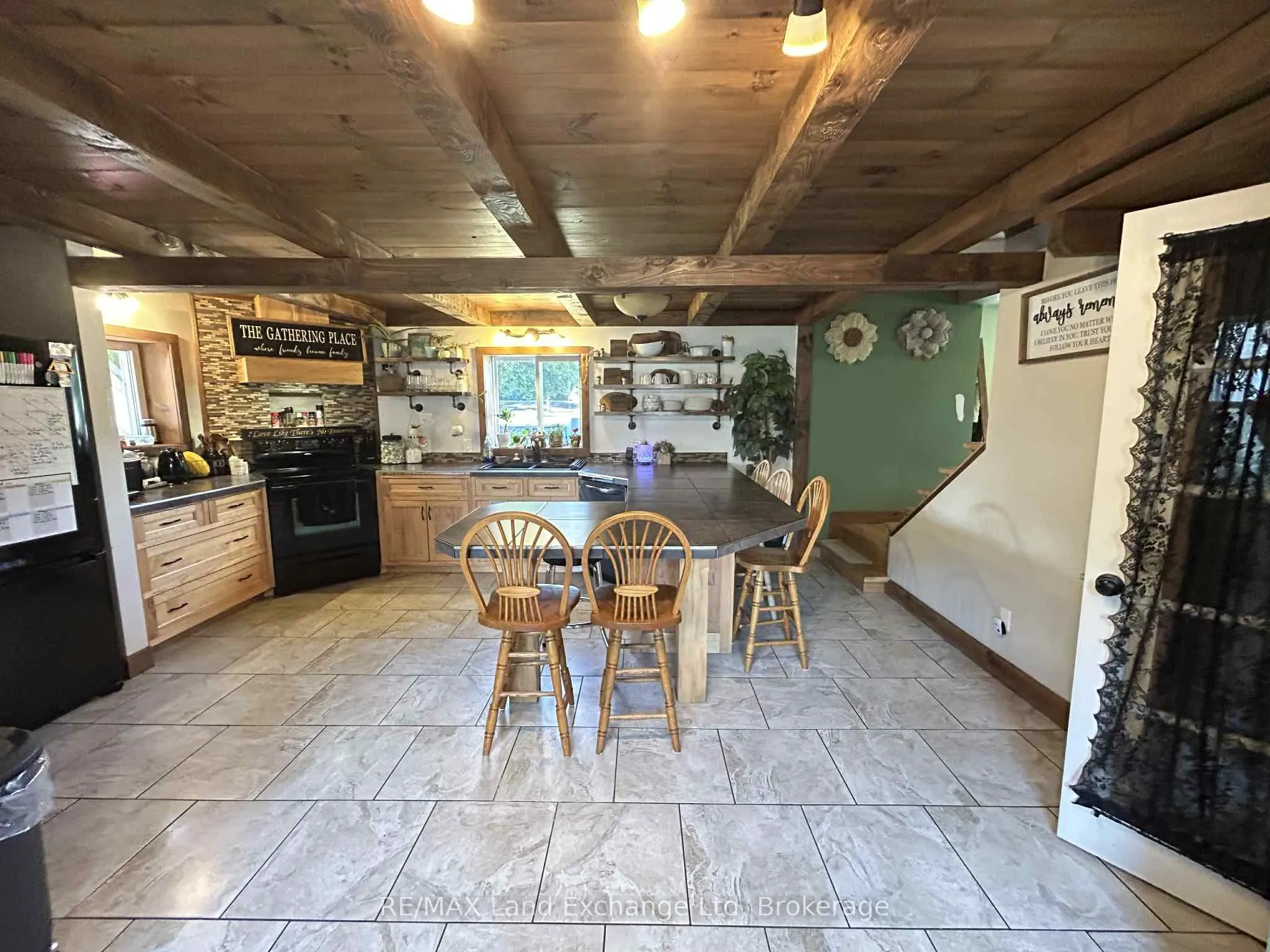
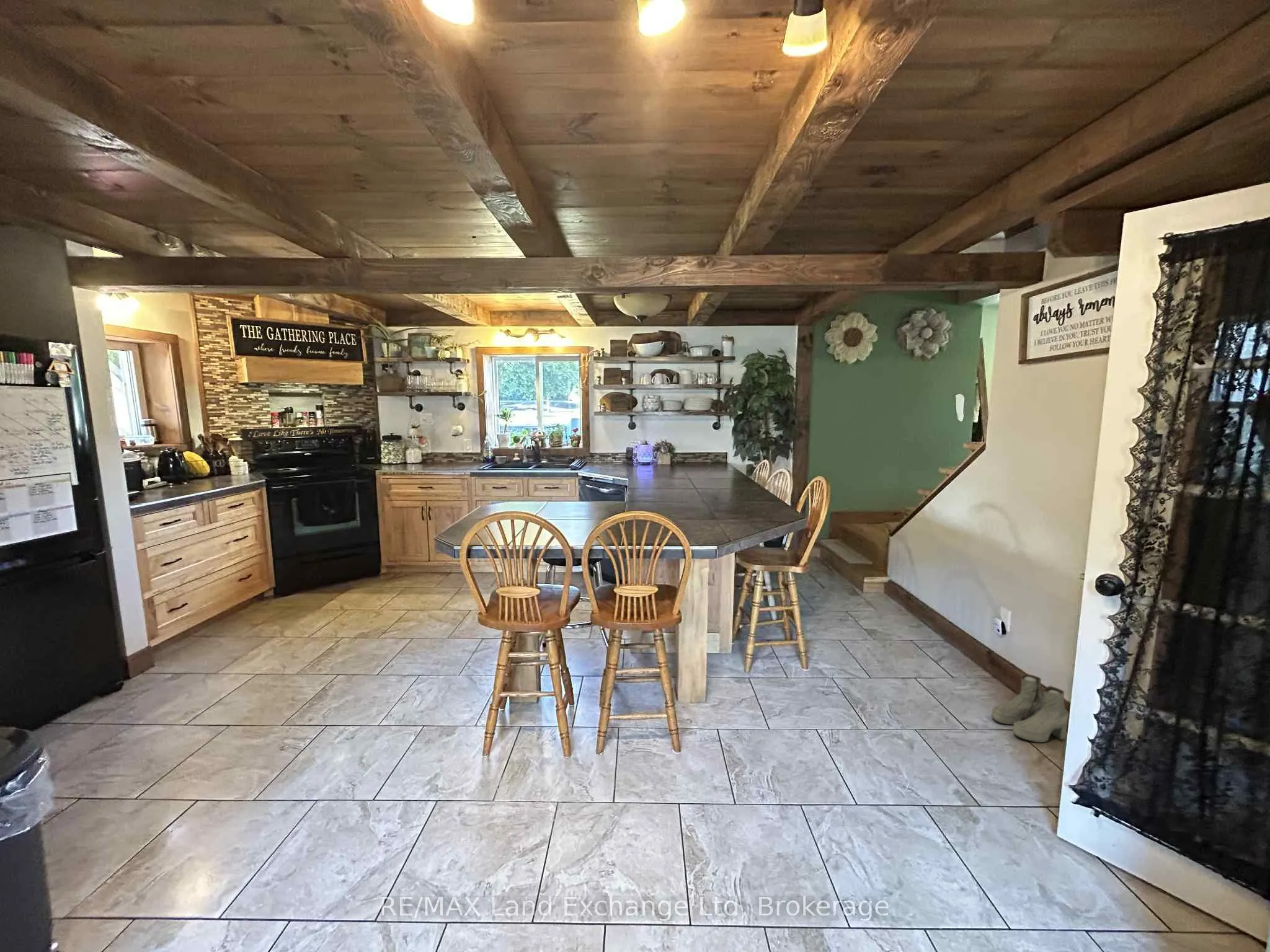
+ boots (1031, 706)
